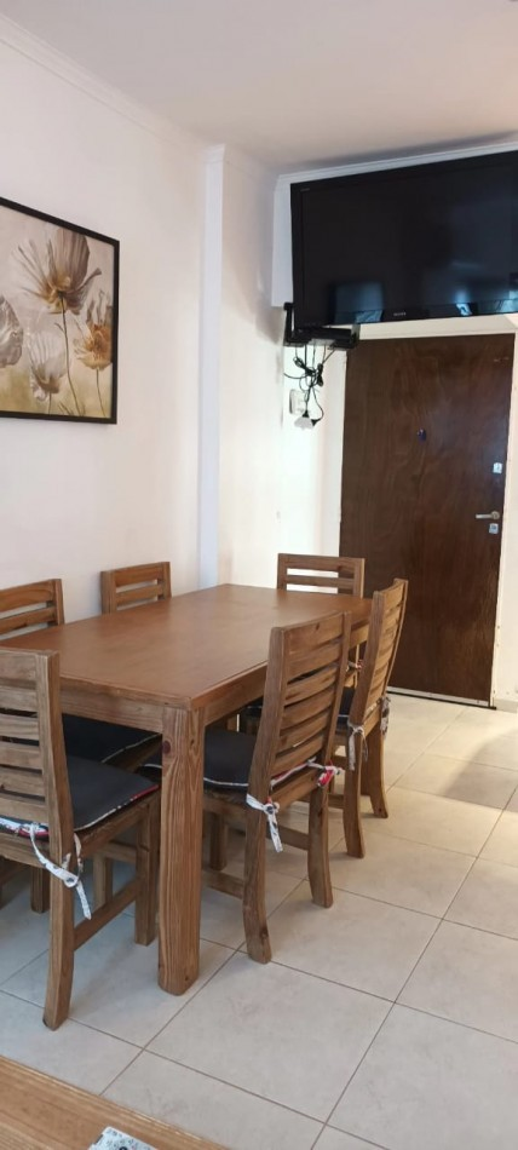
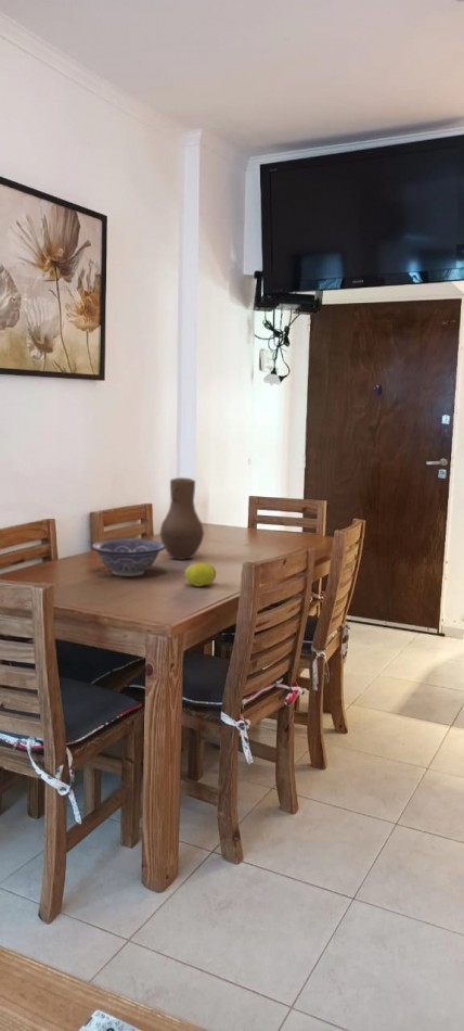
+ vase (182, 518)
+ fruit (199, 573)
+ decorative bowl (128, 559)
